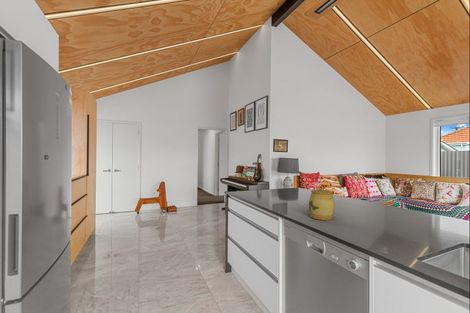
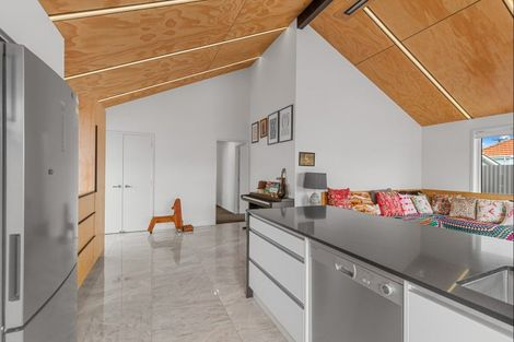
- jar (321, 201)
